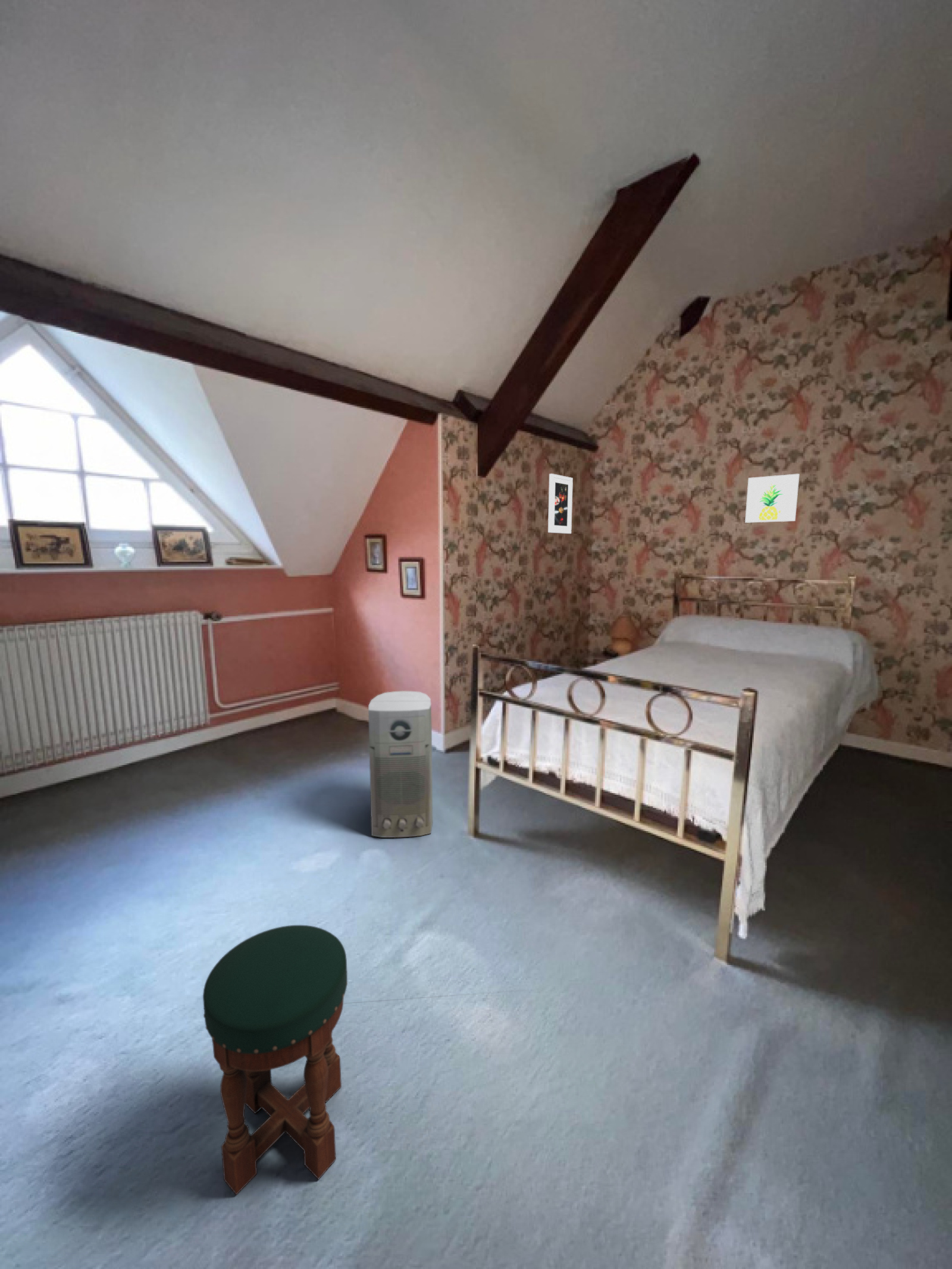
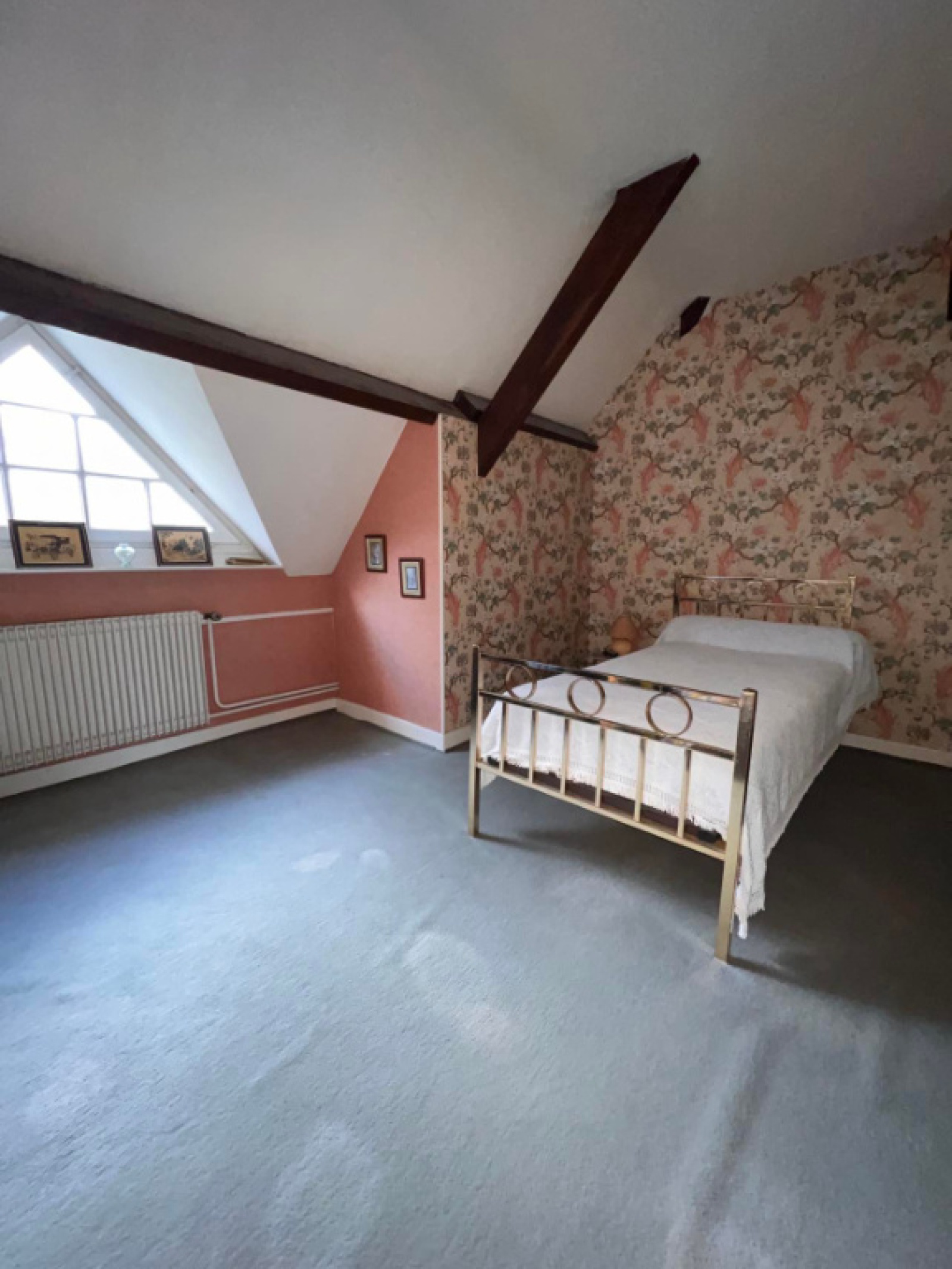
- stool (281, 1046)
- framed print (560, 505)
- wall art (771, 499)
- air purifier (402, 760)
